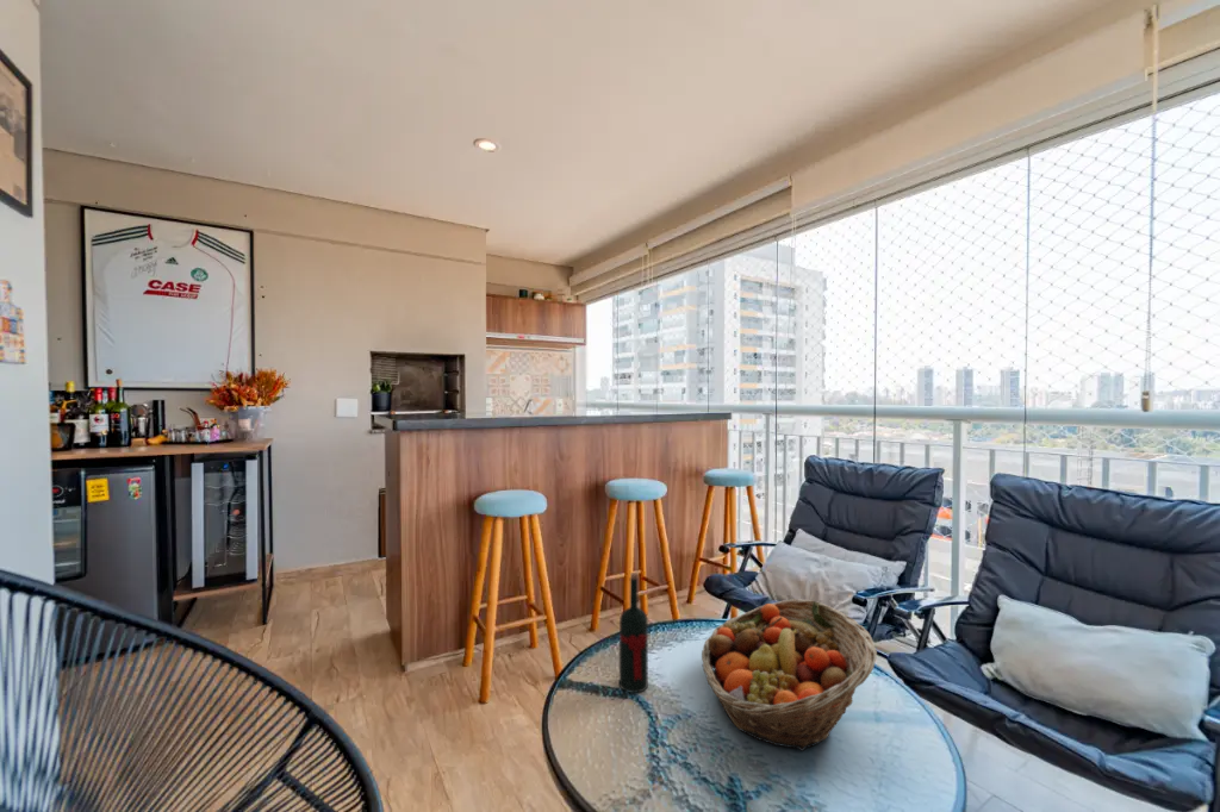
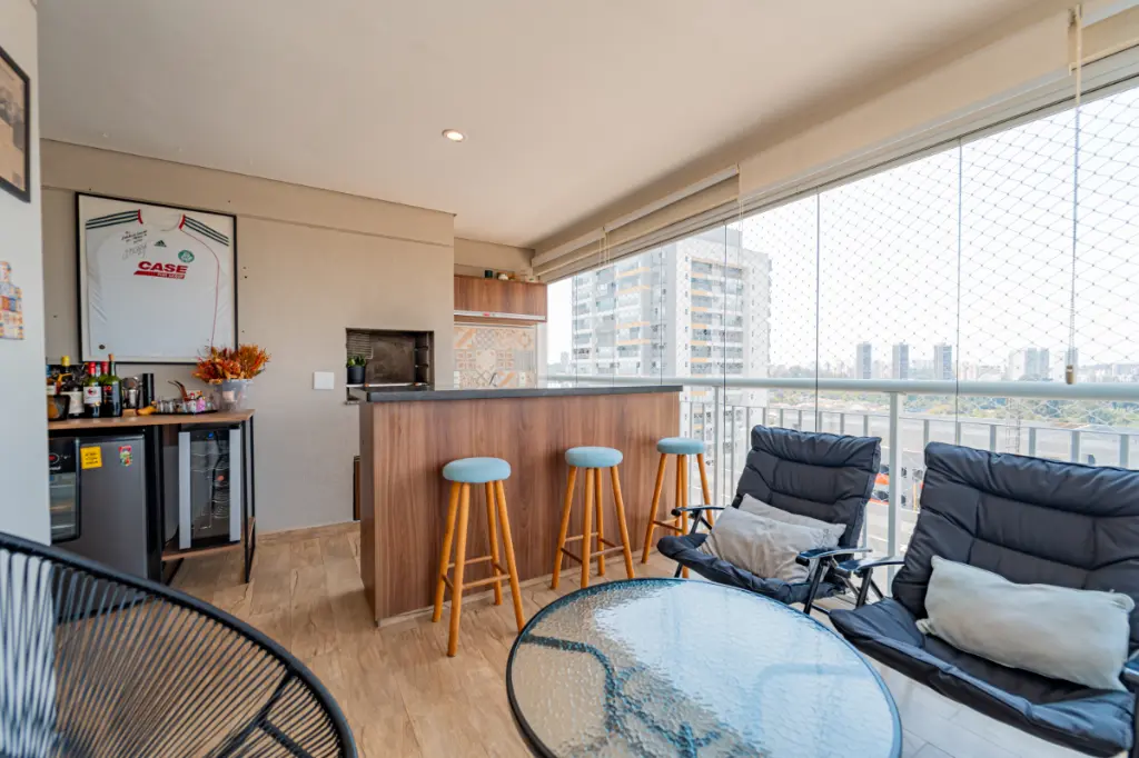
- fruit basket (782, 662)
- wine bottle (634, 631)
